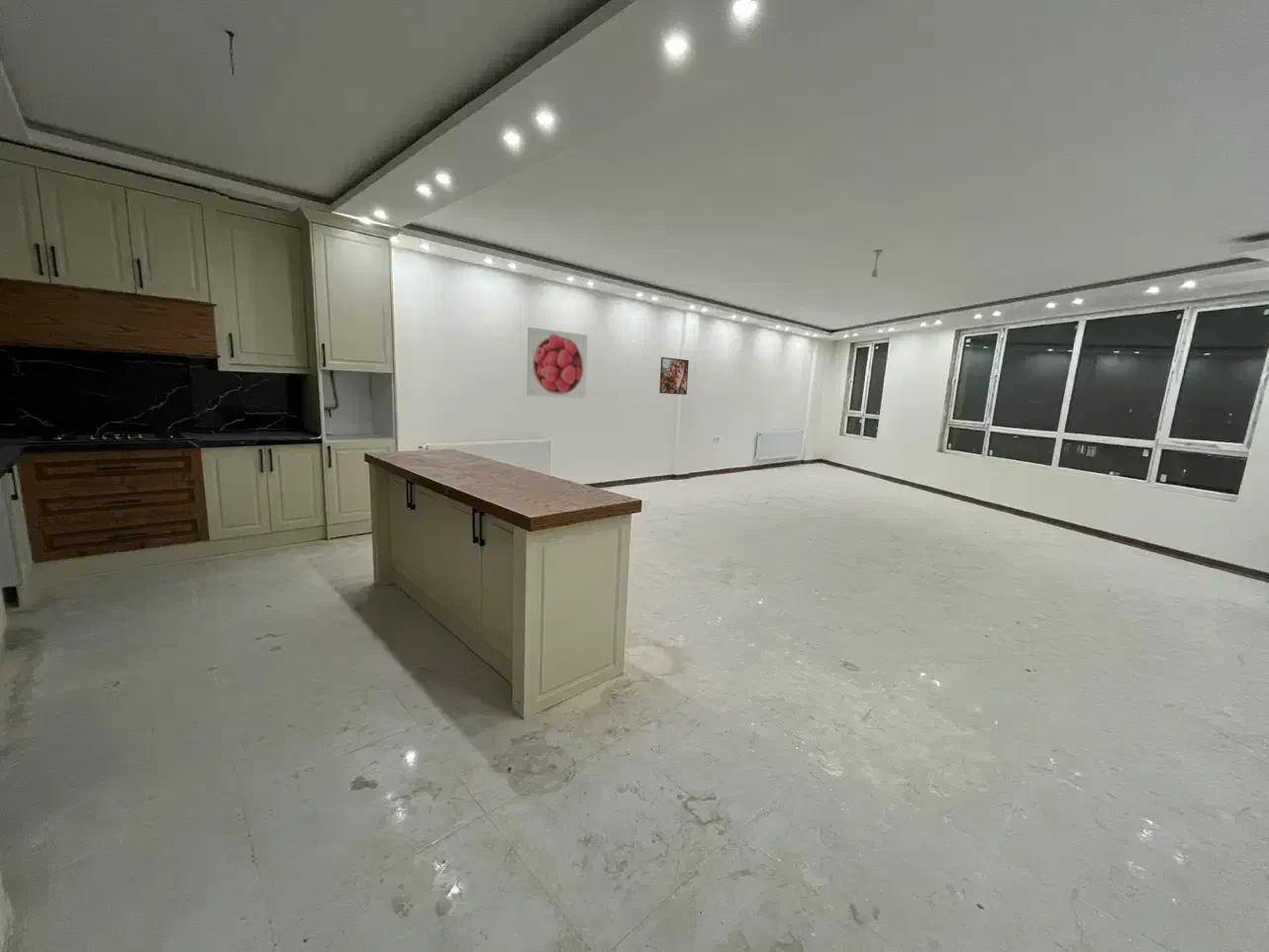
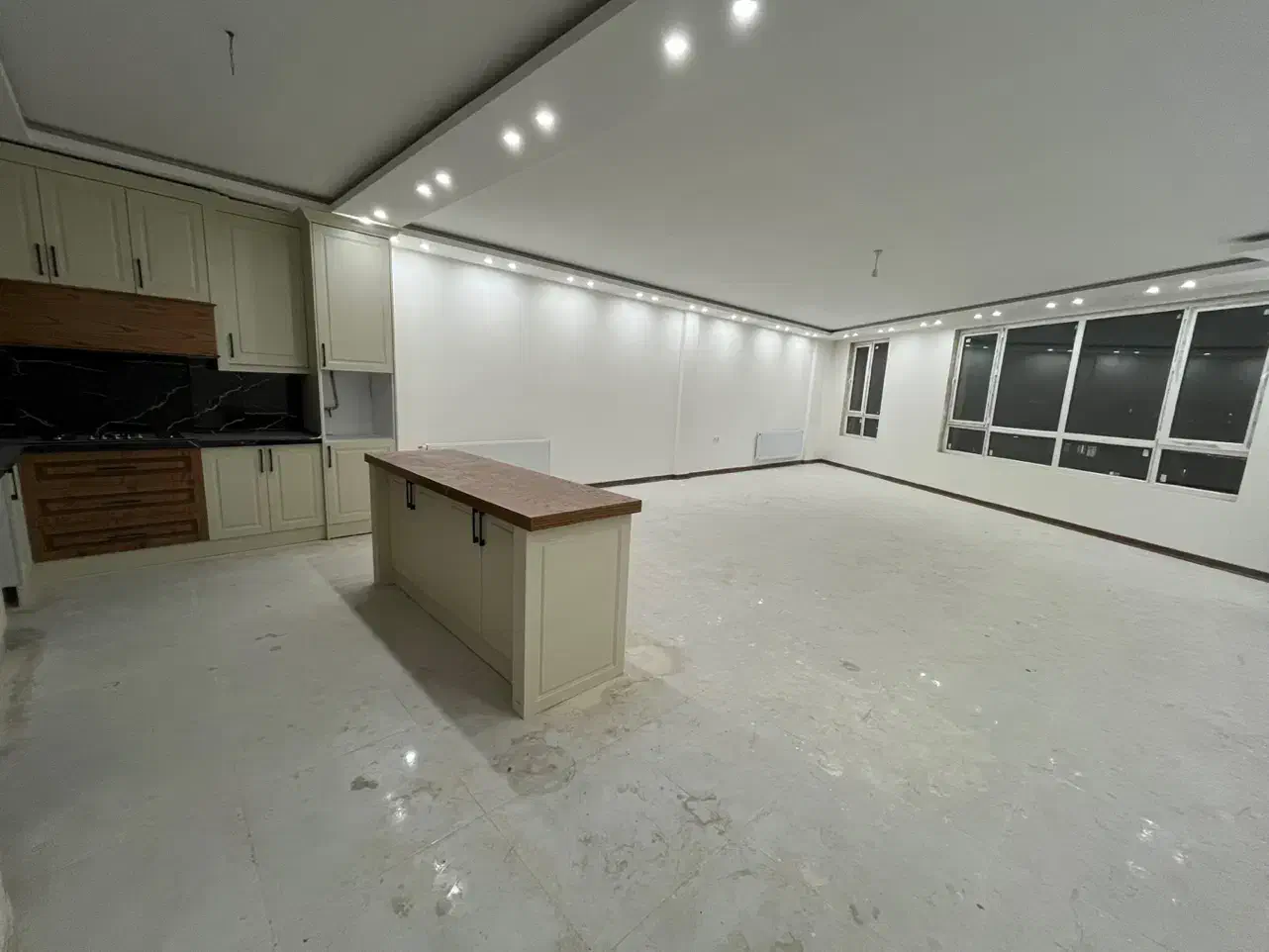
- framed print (674, 376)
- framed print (557, 364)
